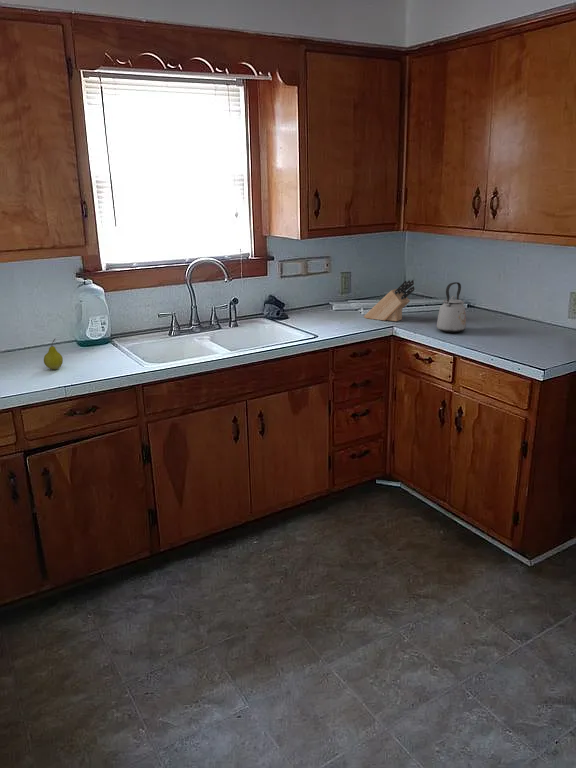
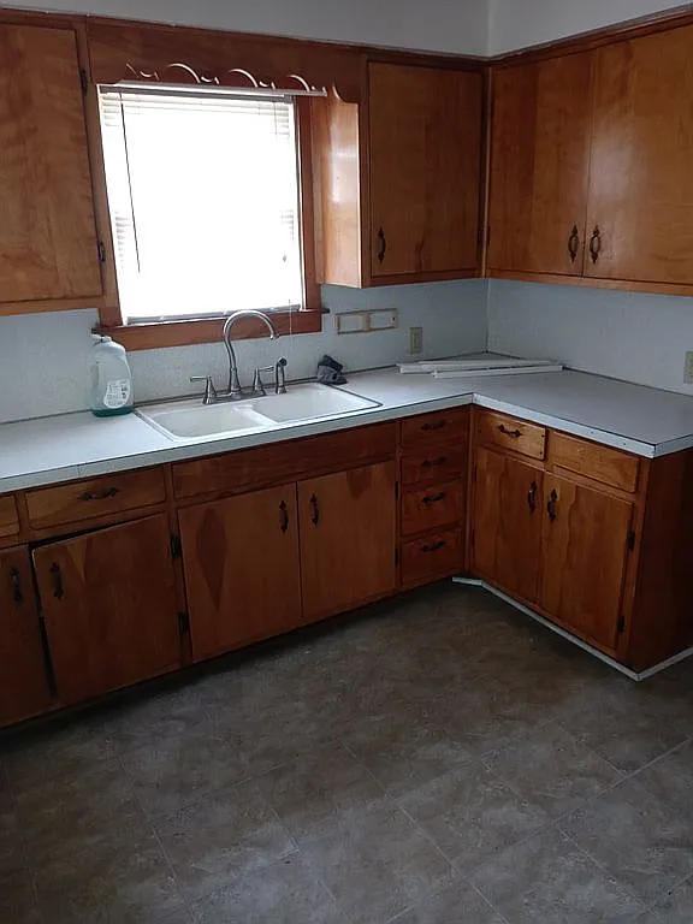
- knife block (390, 299)
- kettle (454, 306)
- fruit (52, 353)
